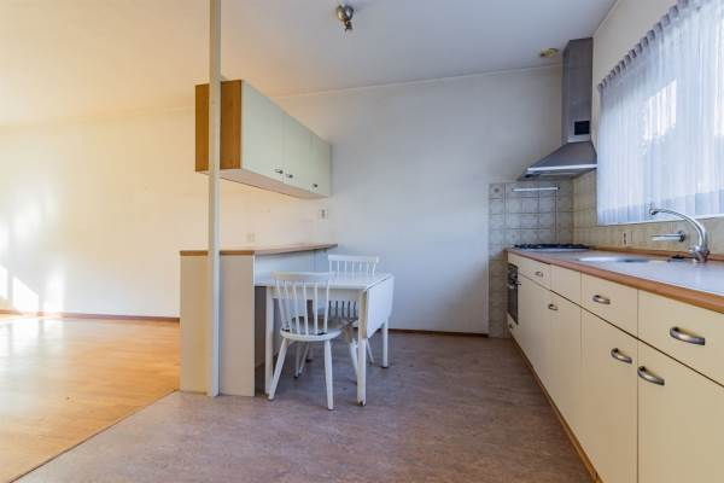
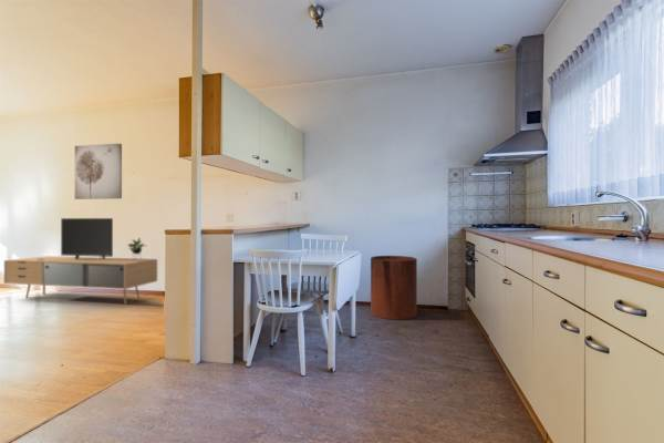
+ wall art (97, 172)
+ trash can (393, 285)
+ media console (83, 258)
